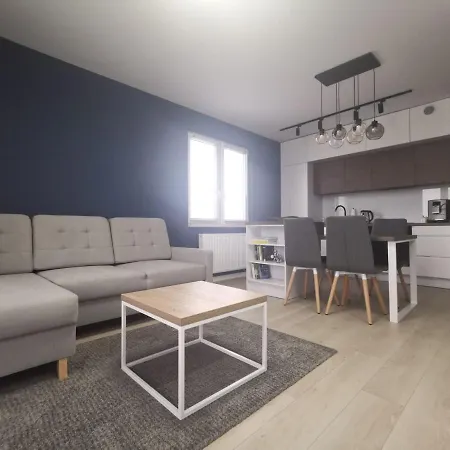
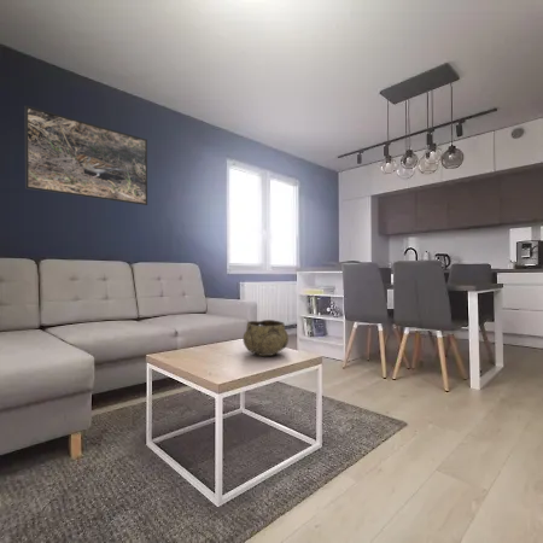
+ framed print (93, 160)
+ decorative bowl (265, 338)
